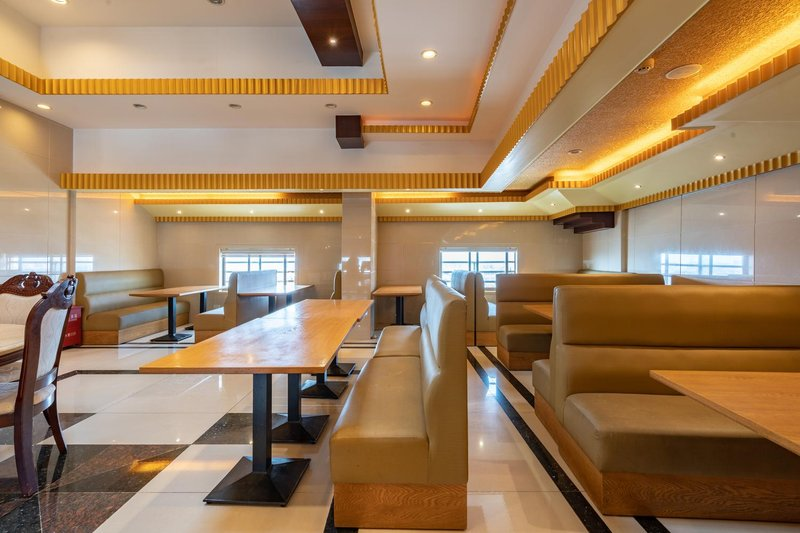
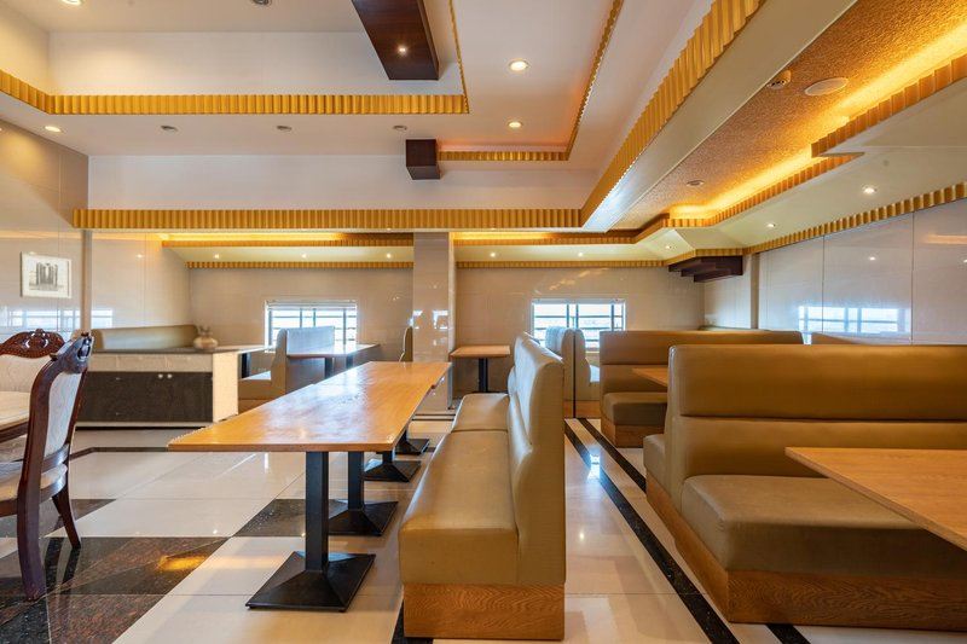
+ sideboard (133, 388)
+ vessel (204, 337)
+ wall art (46, 277)
